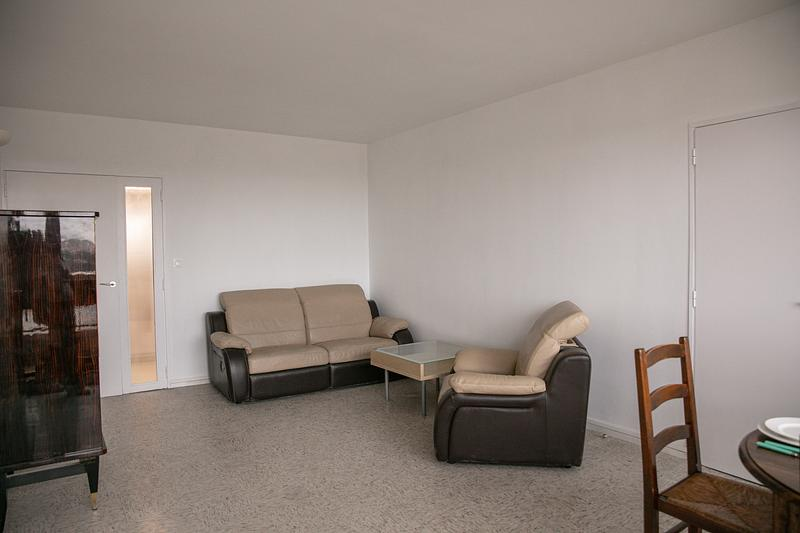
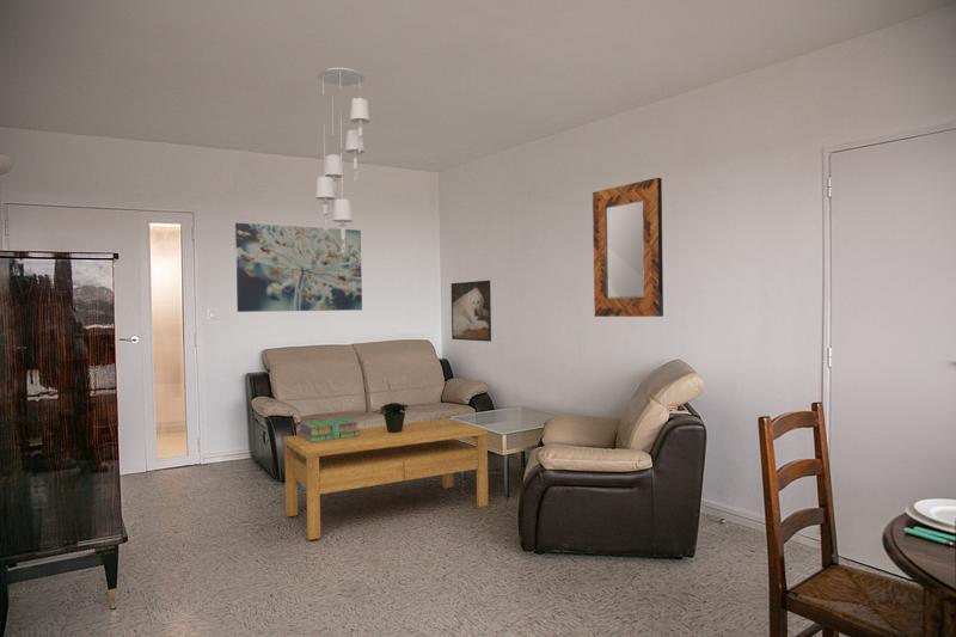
+ wall art (301, 269)
+ coffee table (387, 471)
+ stack of books (327, 428)
+ ceiling light fixture (341, 164)
+ home mirror (625, 251)
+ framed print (470, 311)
+ potted plant (393, 404)
